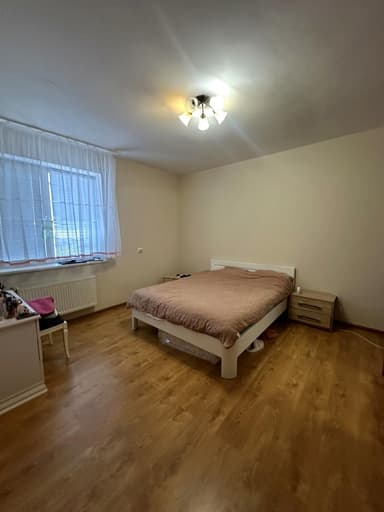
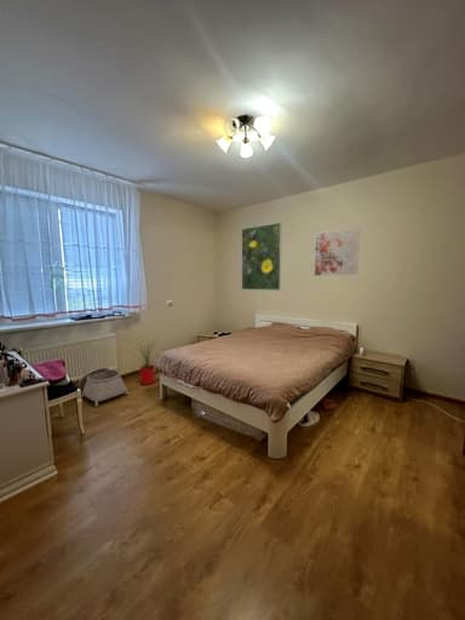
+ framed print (335, 253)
+ house plant (145, 357)
+ basket (101, 381)
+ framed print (260, 258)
